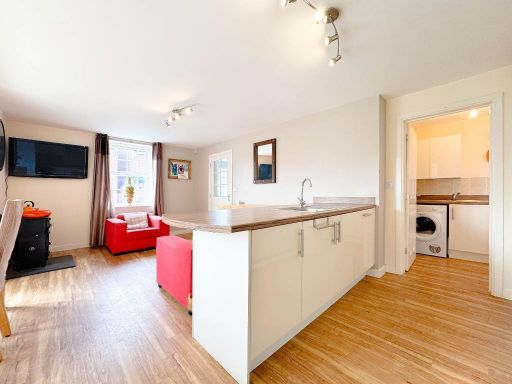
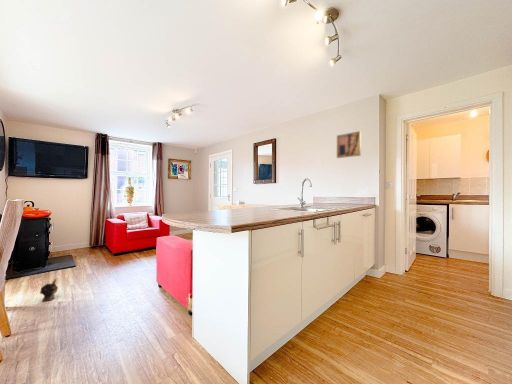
+ plush toy (50, 289)
+ wall art (348, 145)
